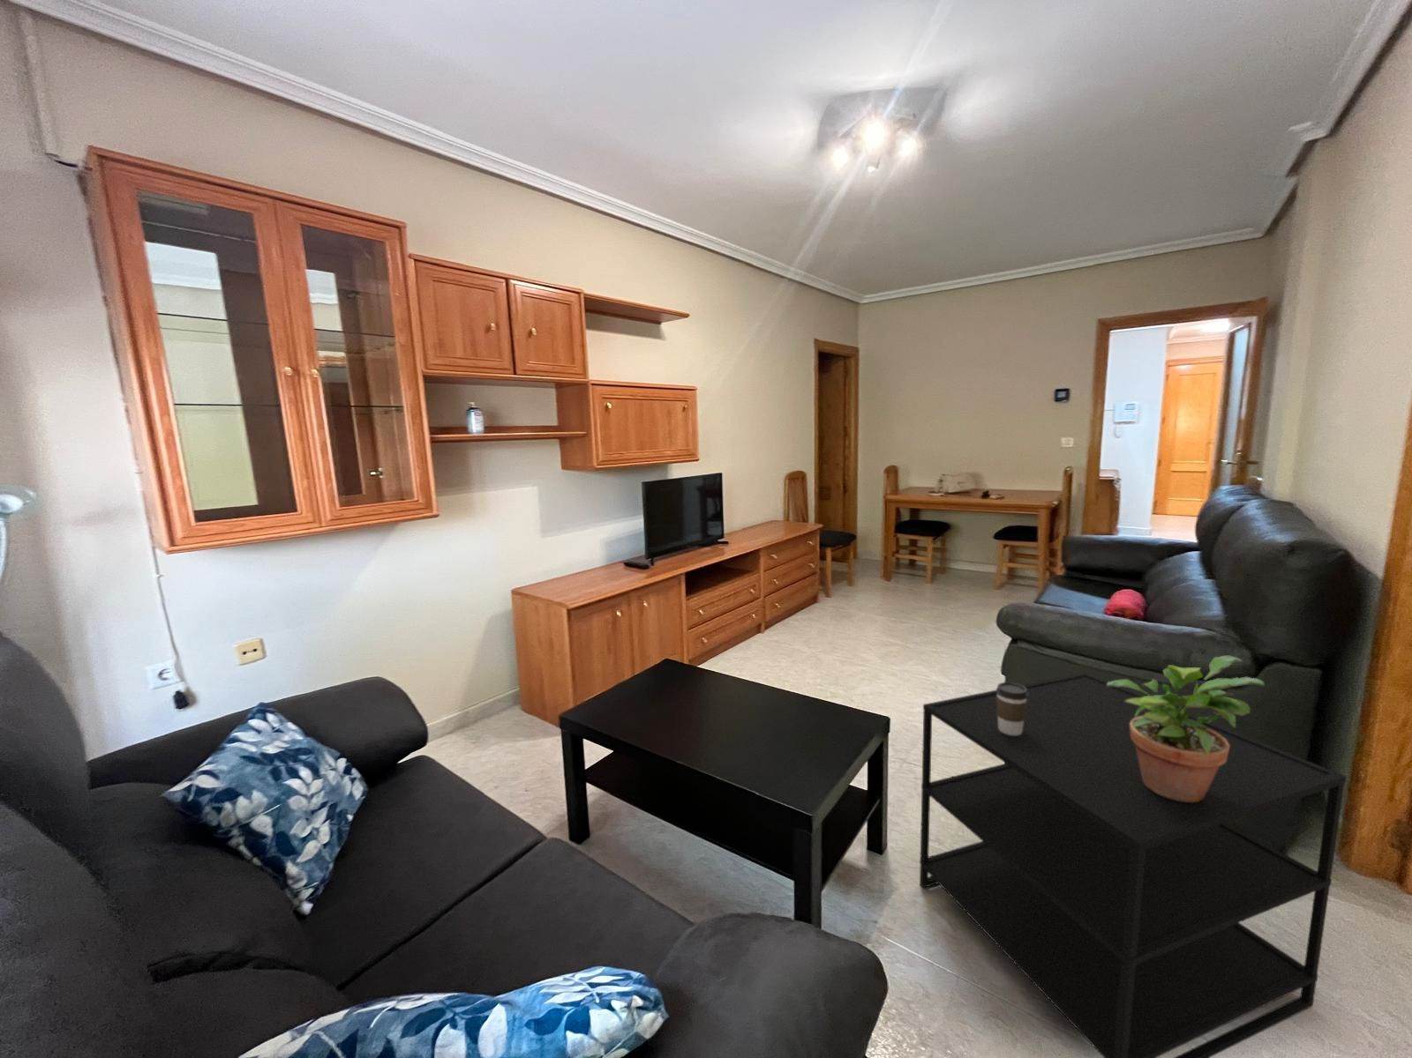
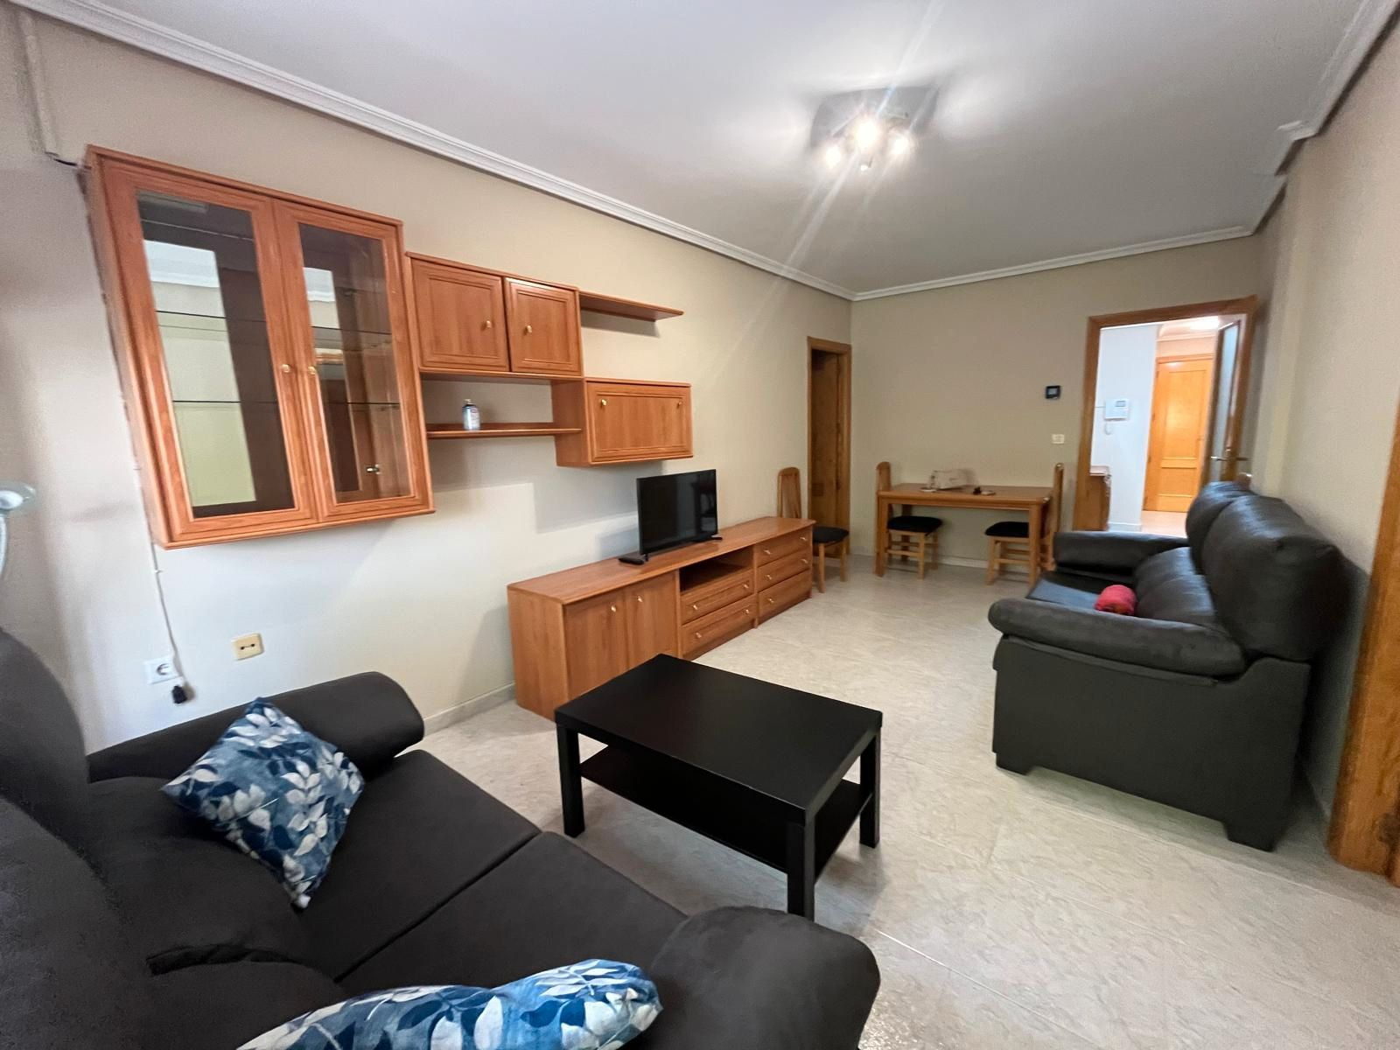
- coffee cup (1011, 706)
- side table (1097, 838)
- potted plant (1177, 717)
